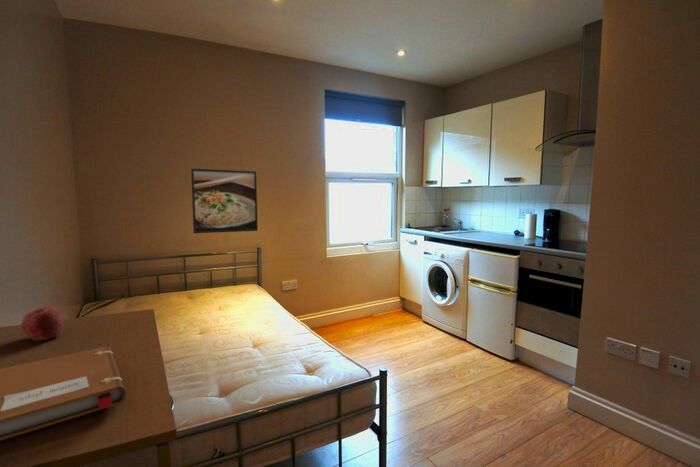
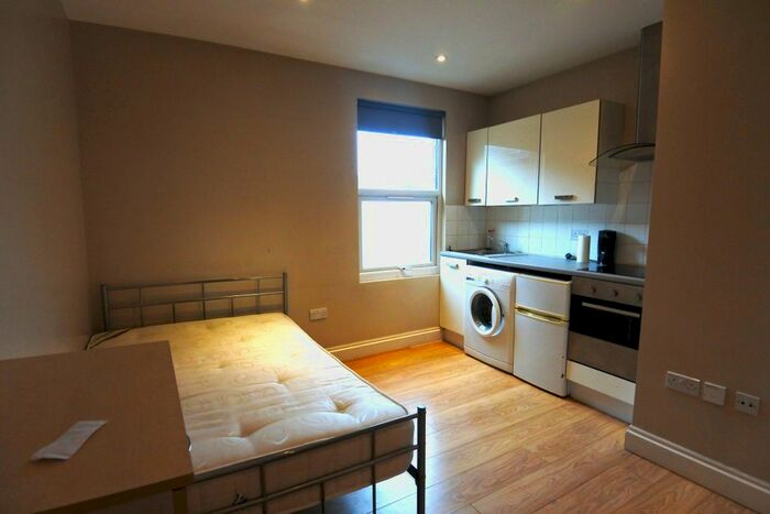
- apple (43, 322)
- notebook (57, 386)
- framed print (226, 201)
